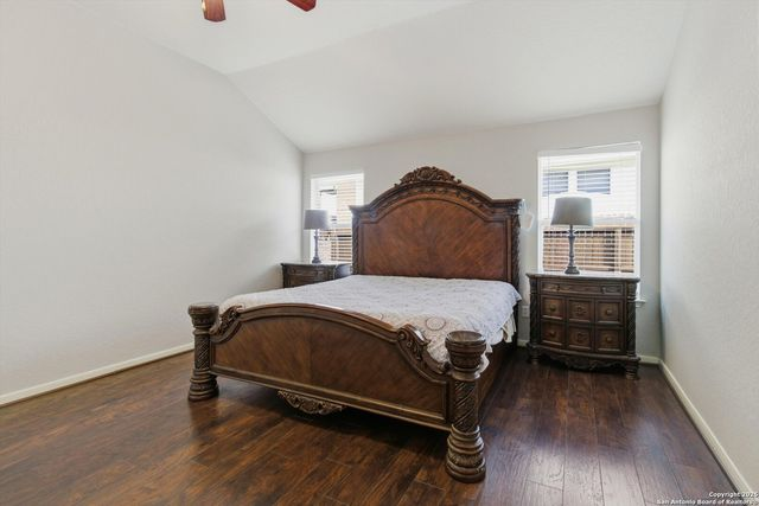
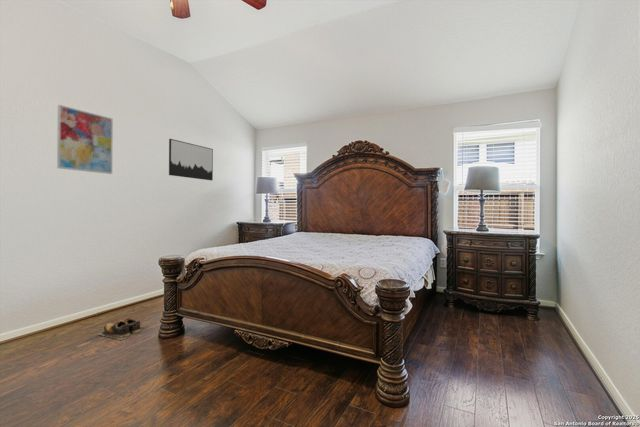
+ shoes (122, 326)
+ wall art (86, 141)
+ wall art (192, 161)
